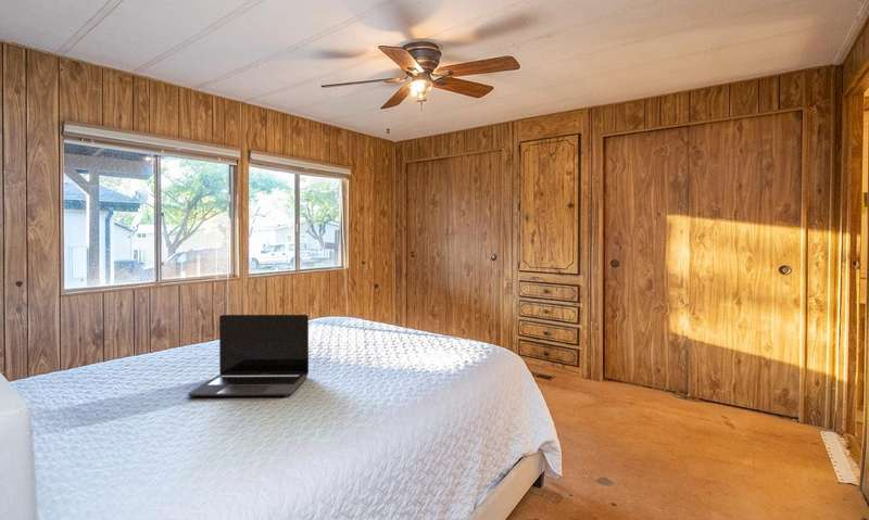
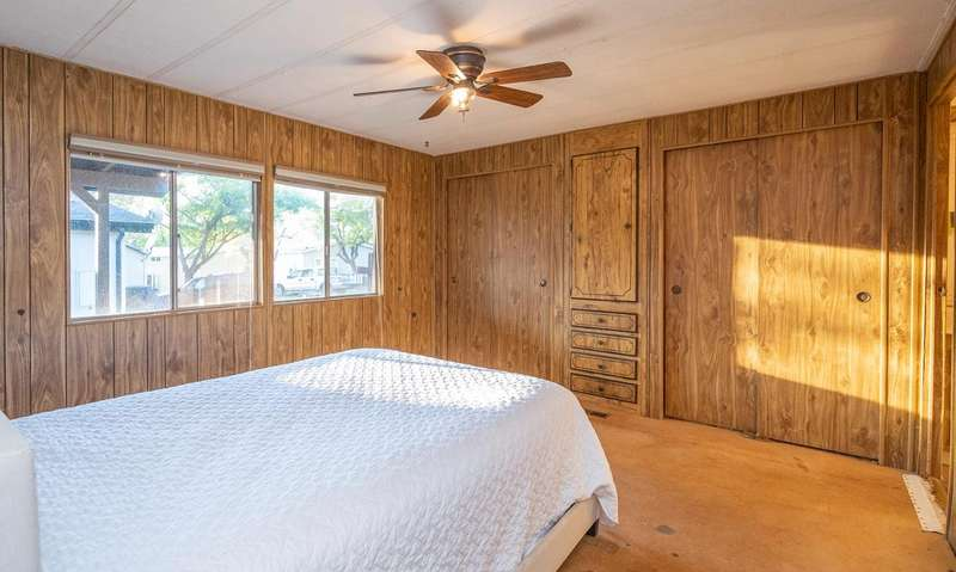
- laptop (252, 352)
